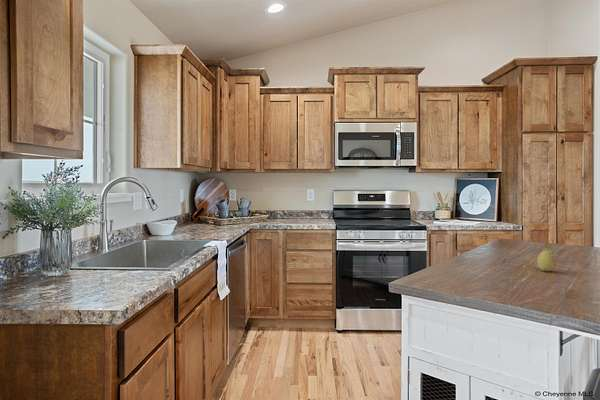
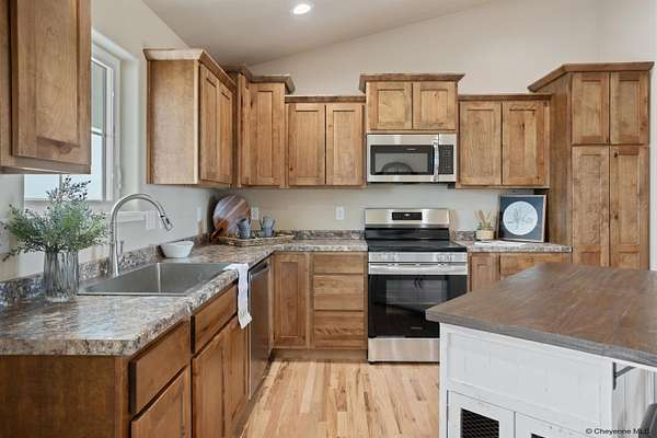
- fruit (546, 256)
